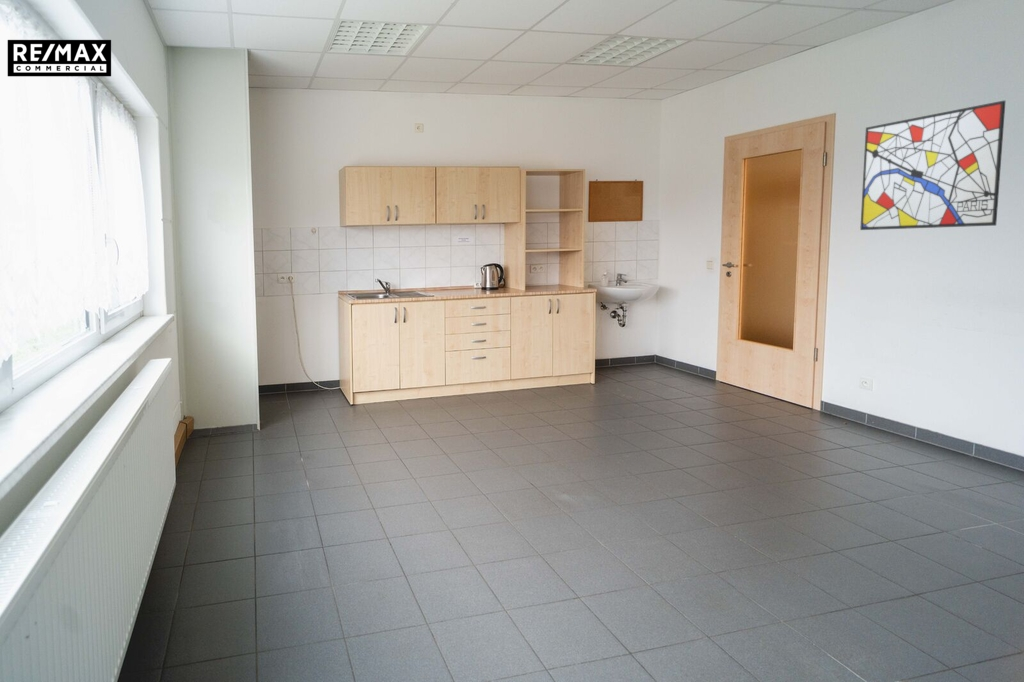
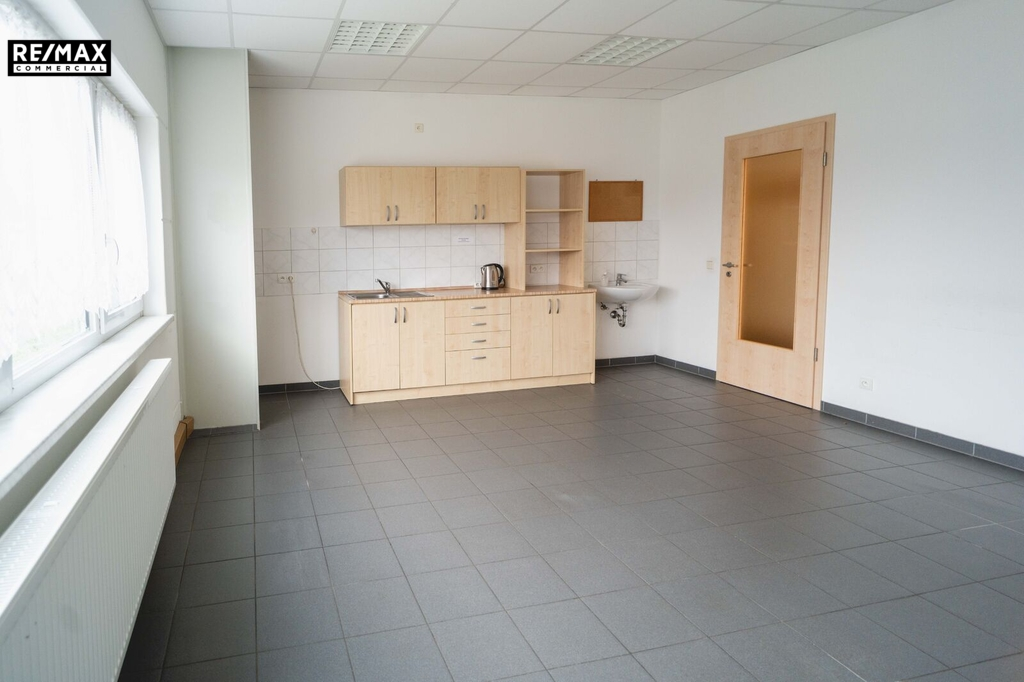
- wall art (925, 172)
